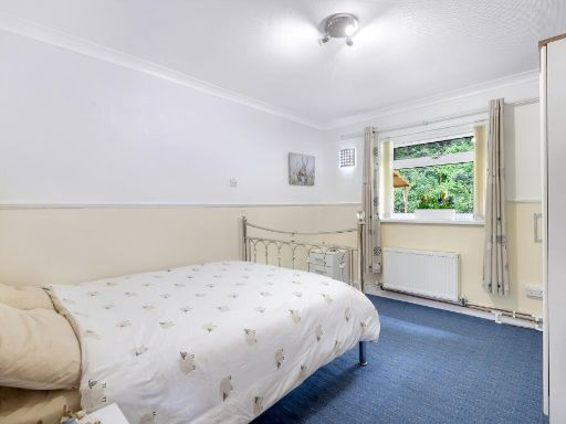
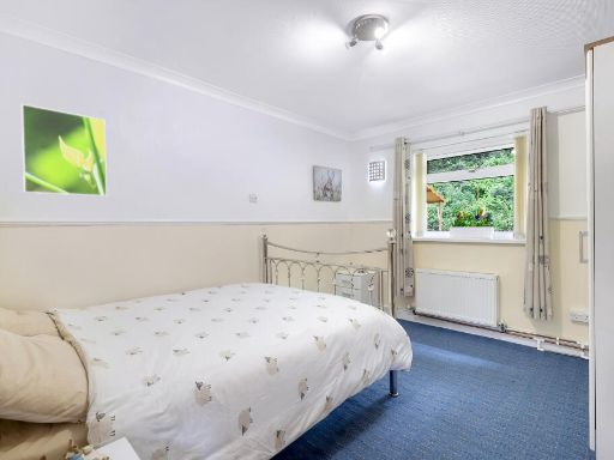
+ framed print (66, 153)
